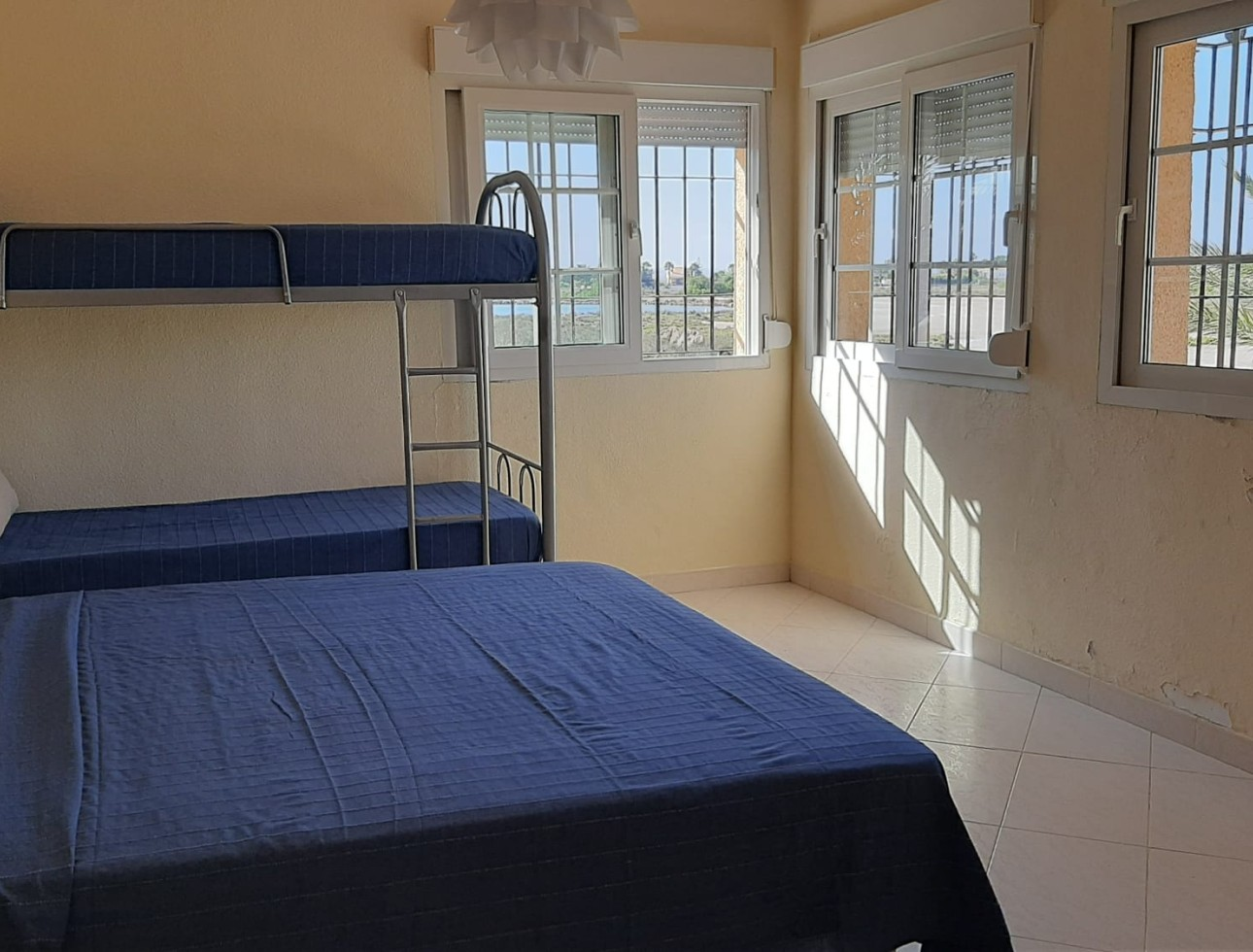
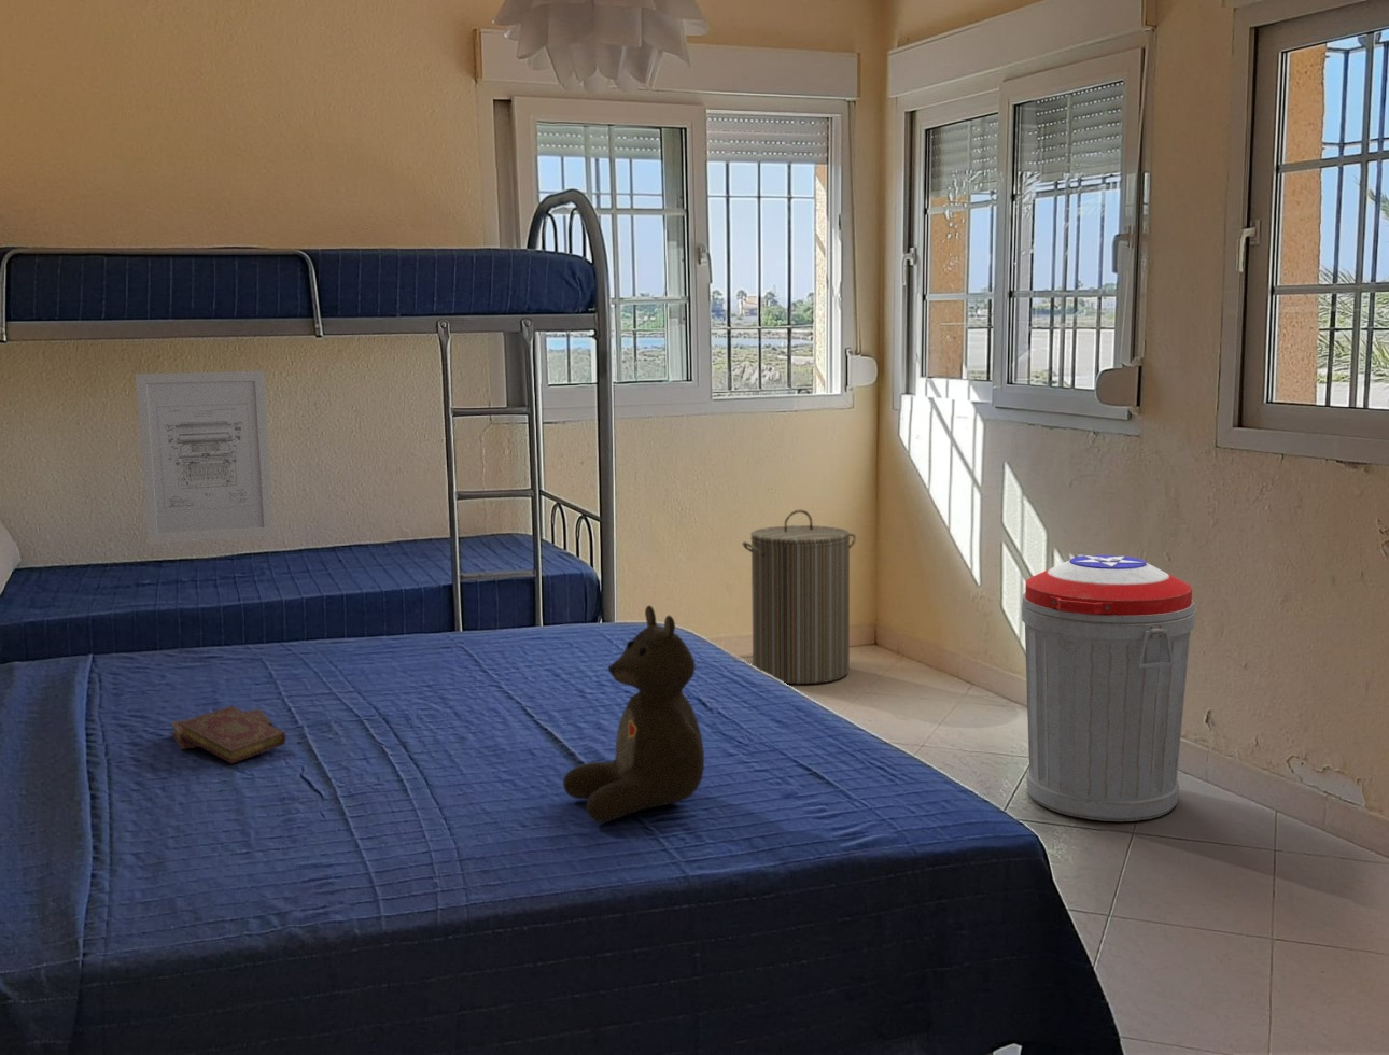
+ laundry hamper (800, 591)
+ wall art (206, 457)
+ trash can (1104, 679)
+ book (228, 730)
+ teddy bear (633, 708)
